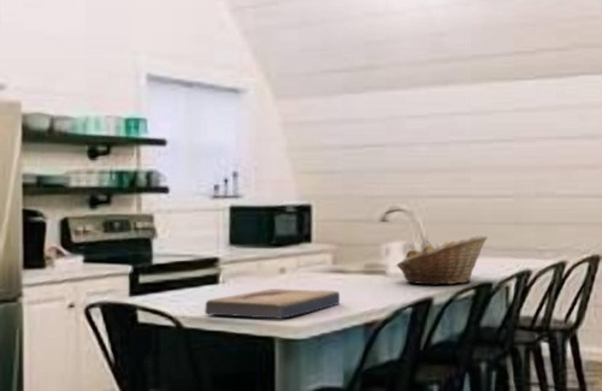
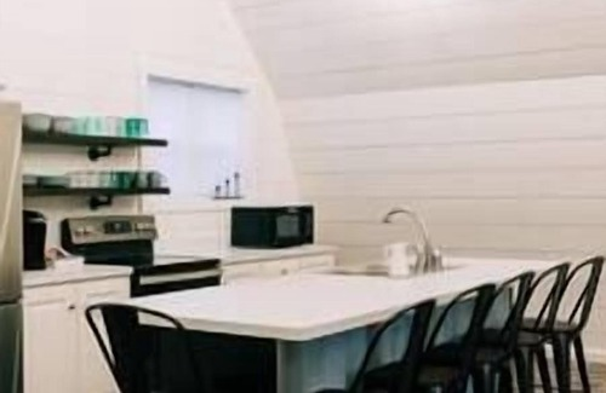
- fruit basket (442, 259)
- fish fossil (276, 302)
